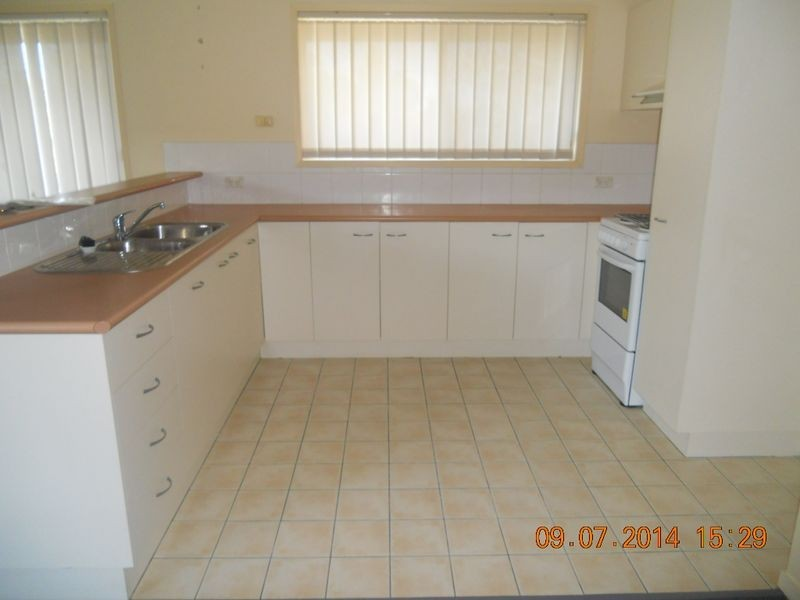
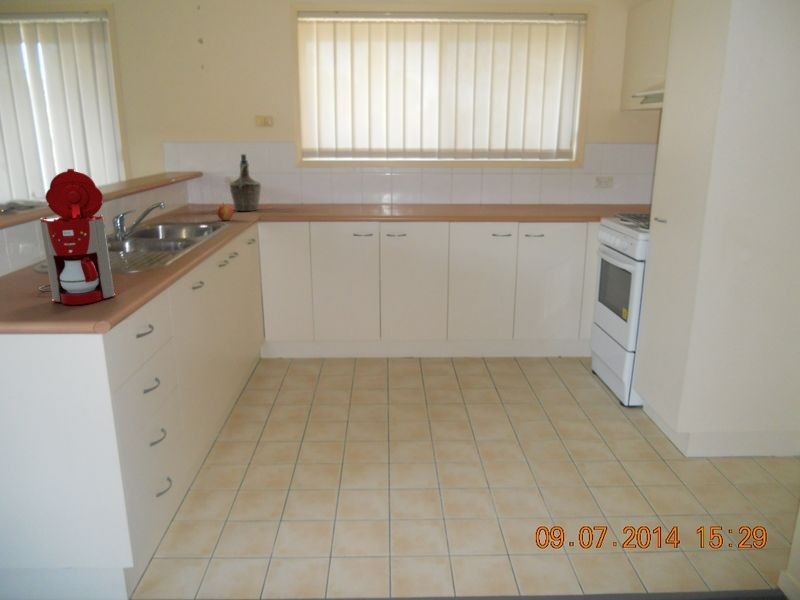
+ bottle (244, 182)
+ coffee maker (69, 232)
+ apple (224, 211)
